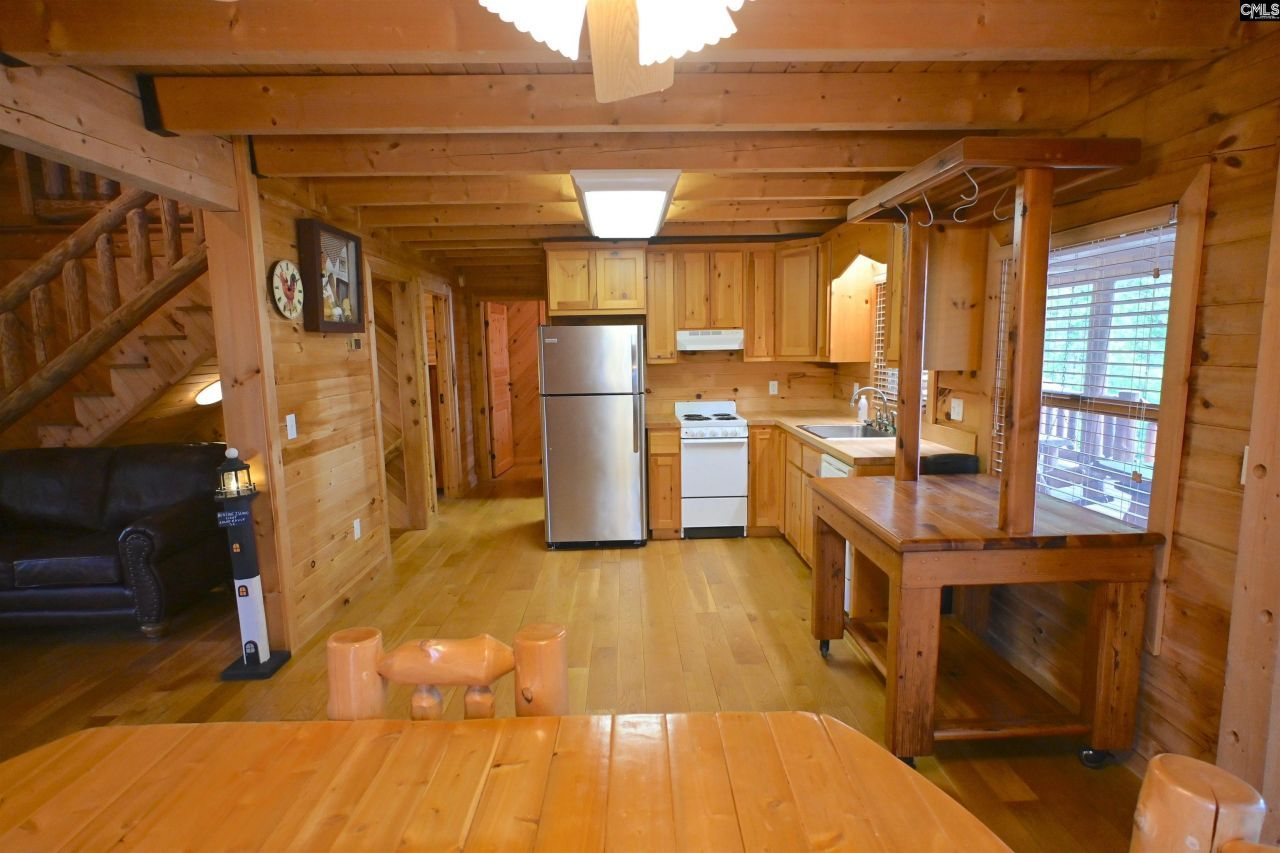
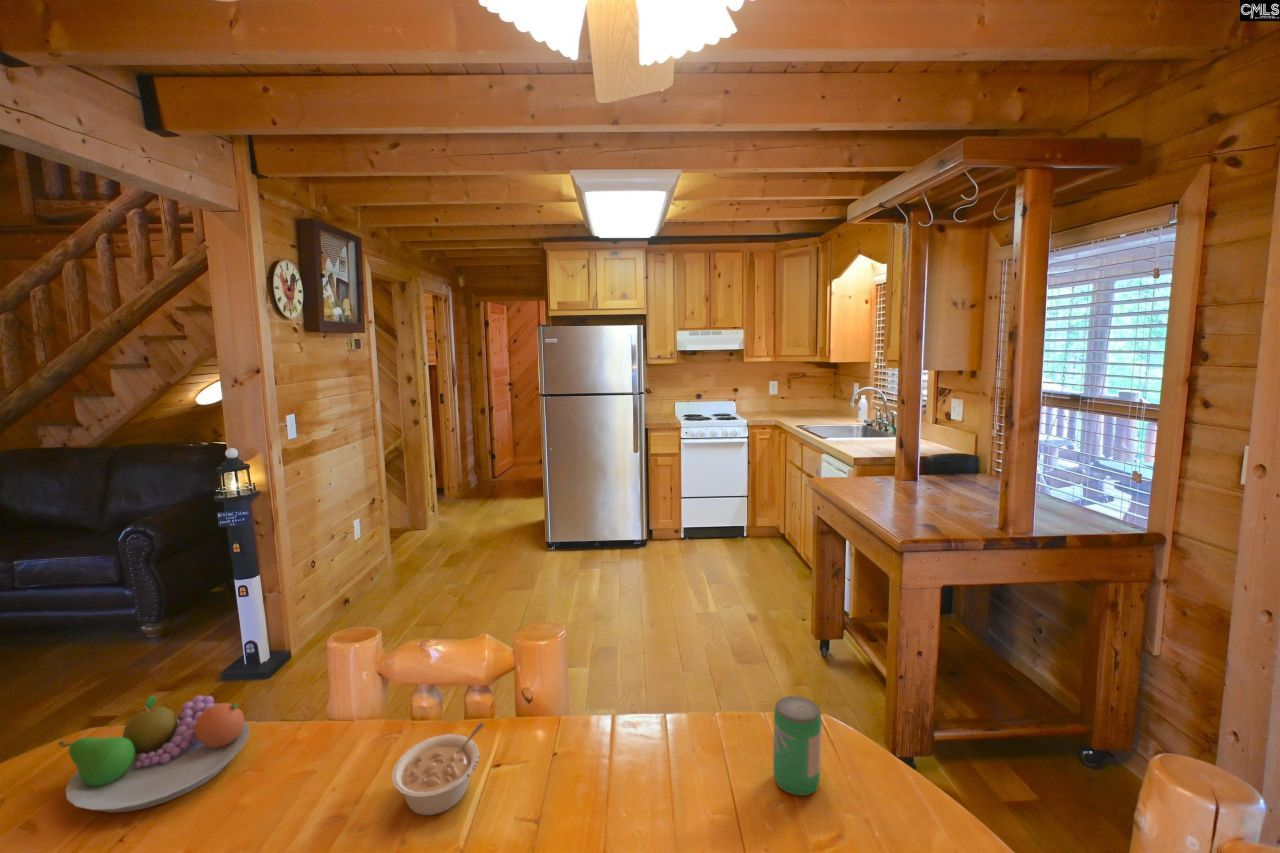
+ legume (438, 771)
+ beverage can (797, 744)
+ fruit bowl (157, 742)
